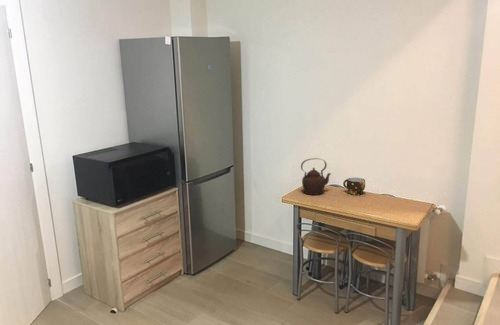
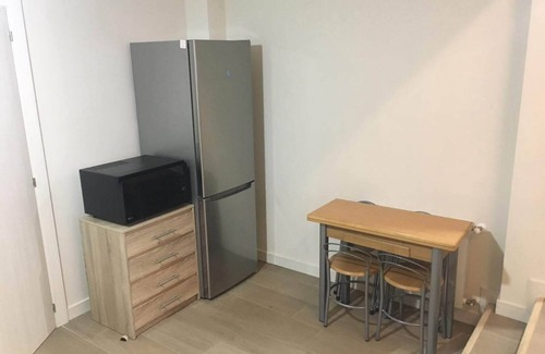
- teapot (316, 175)
- cup (354, 186)
